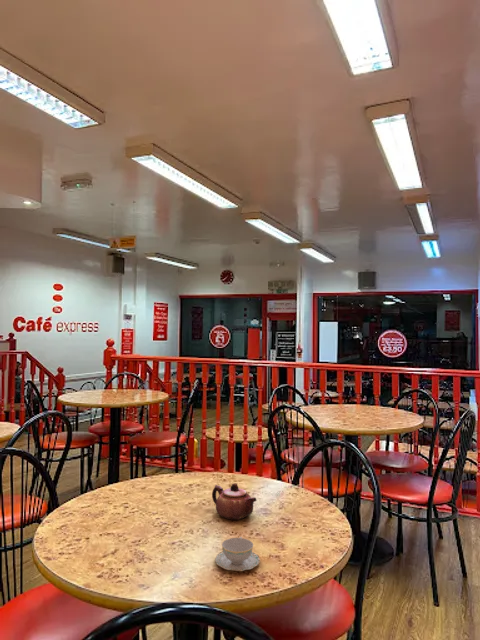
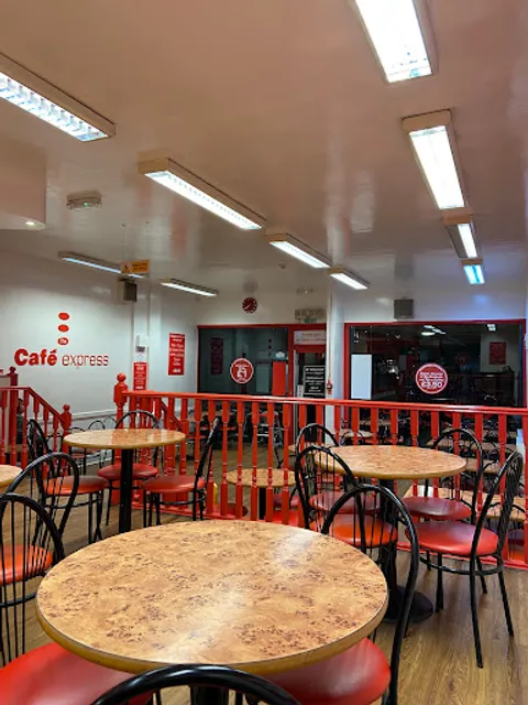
- teapot (233, 498)
- chinaware (237, 553)
